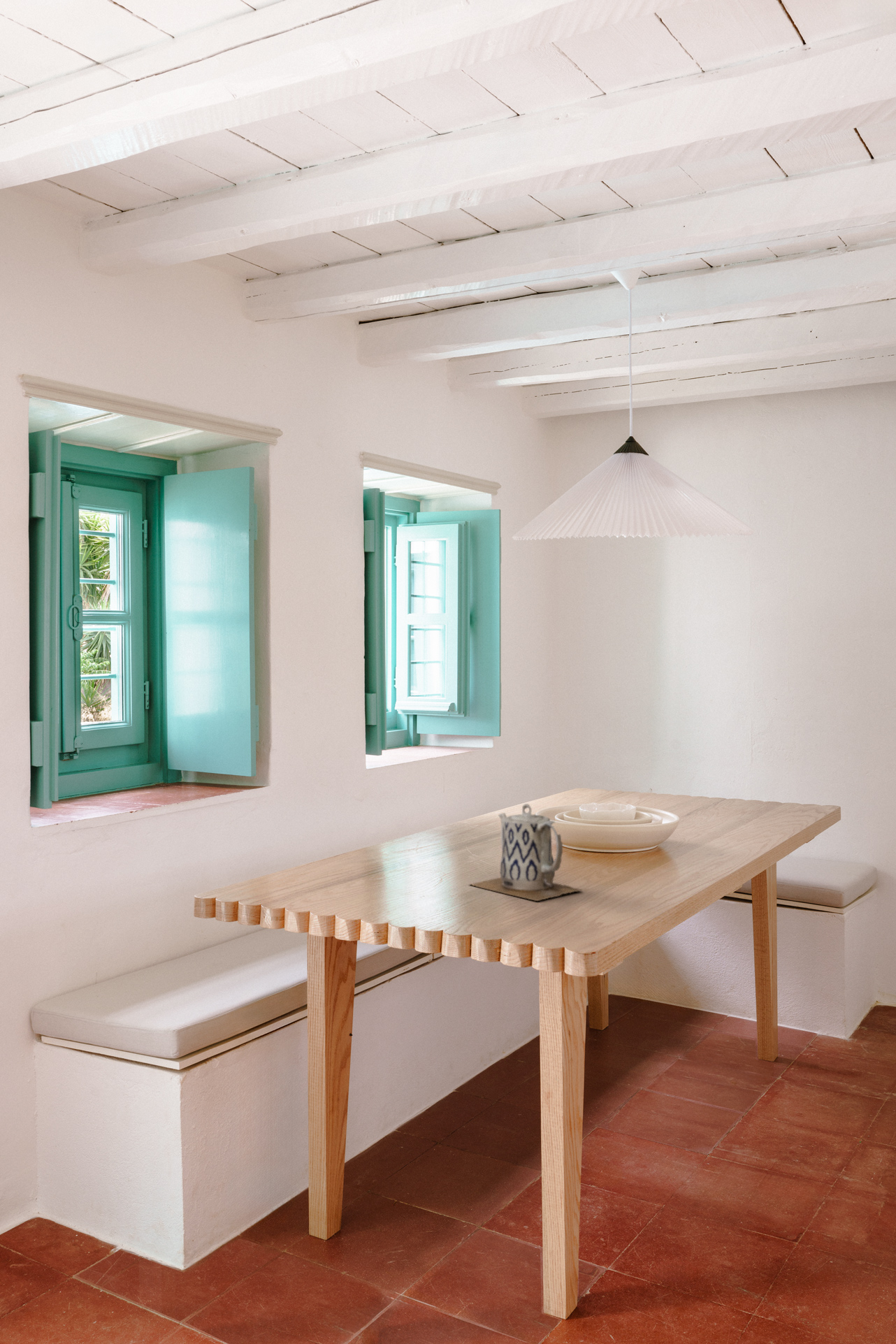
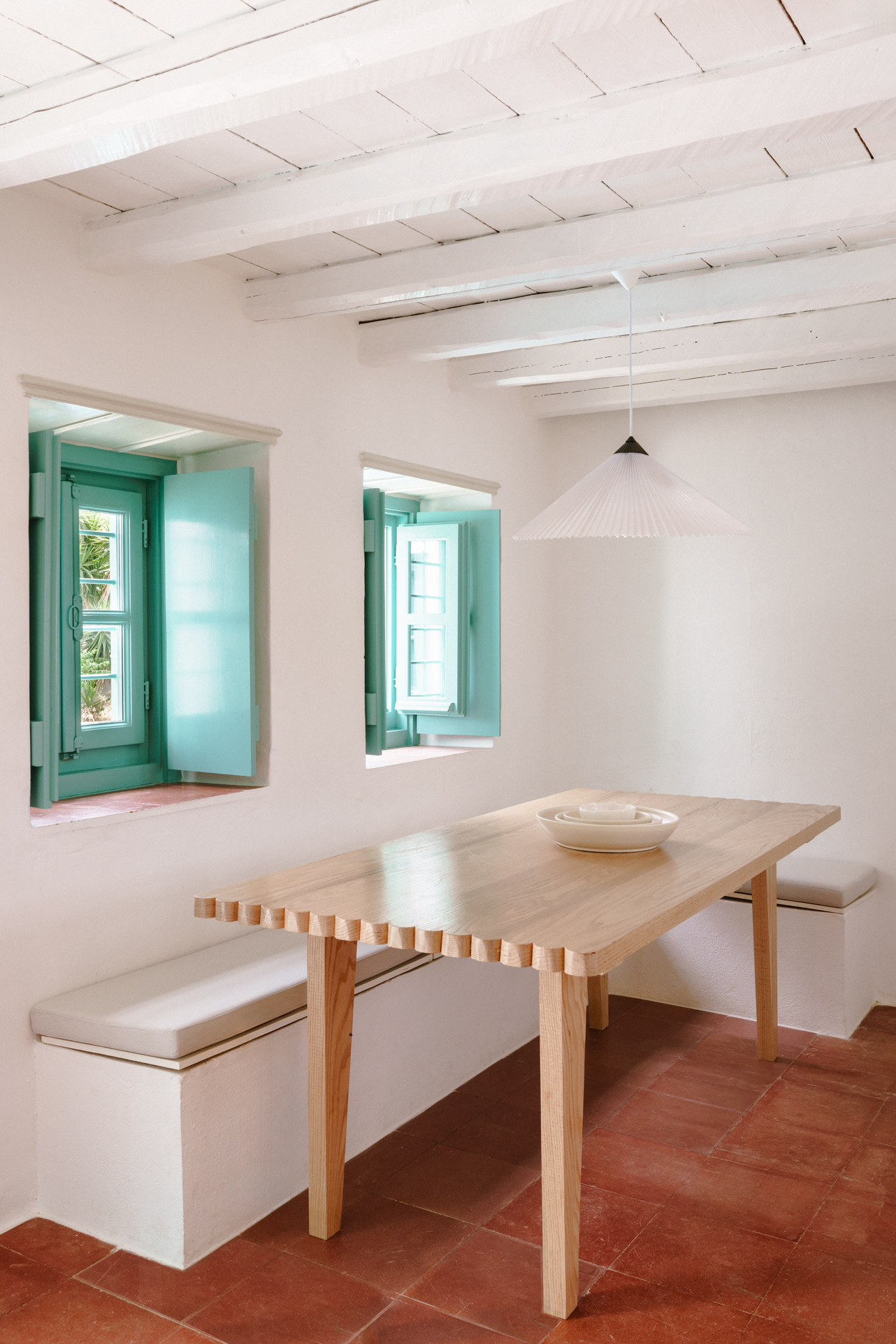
- teapot (525, 846)
